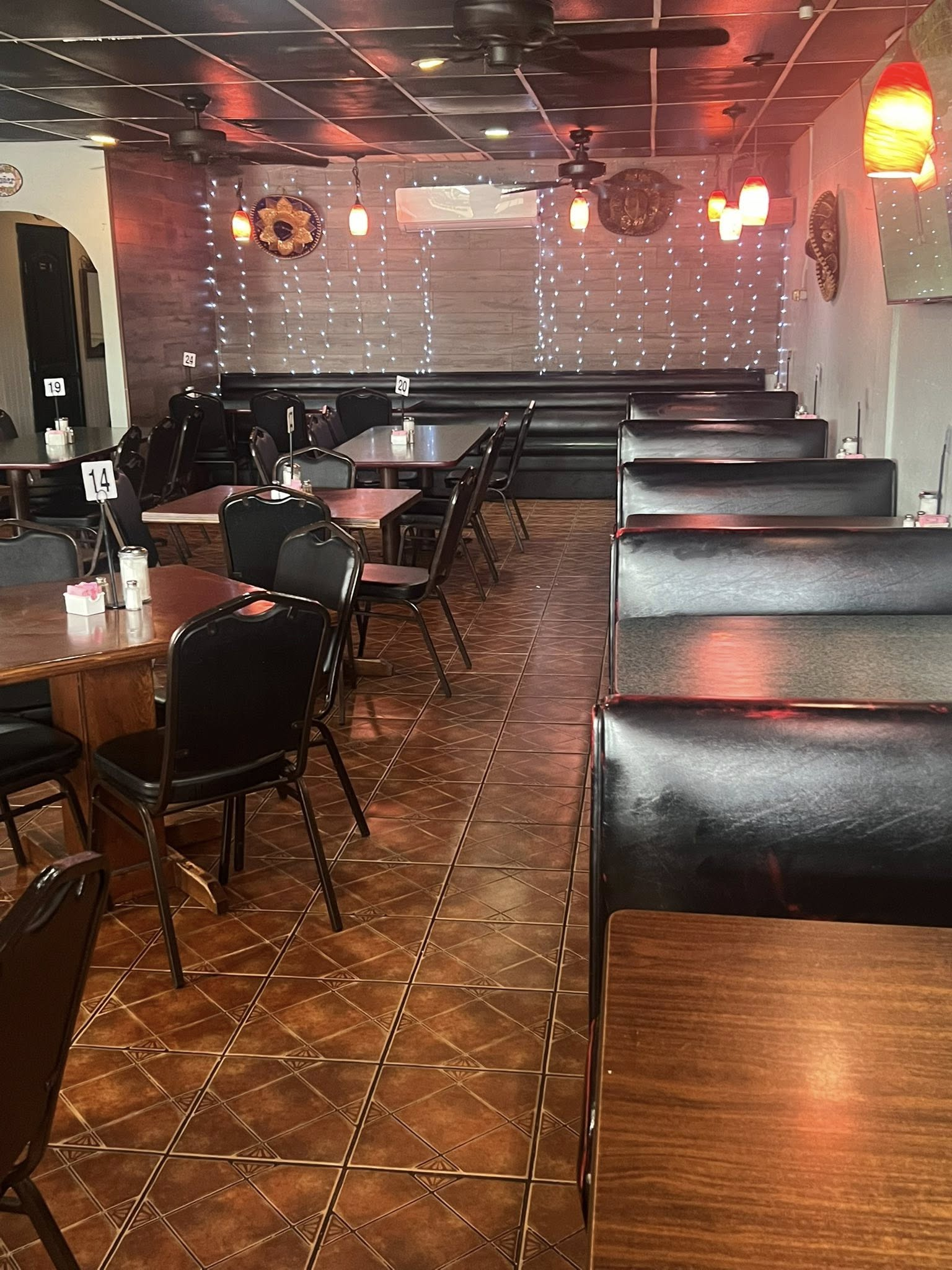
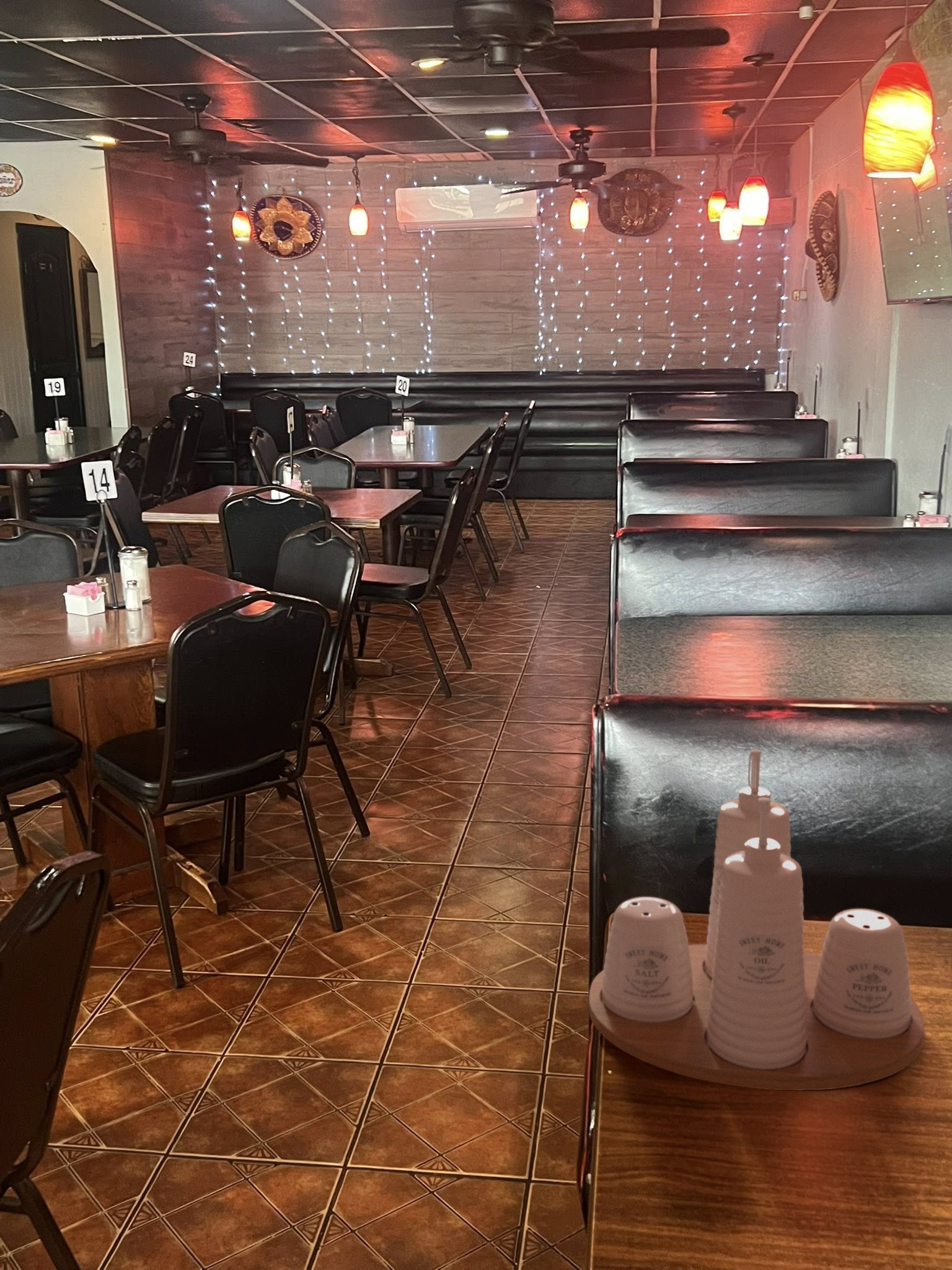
+ condiment set (756, 898)
